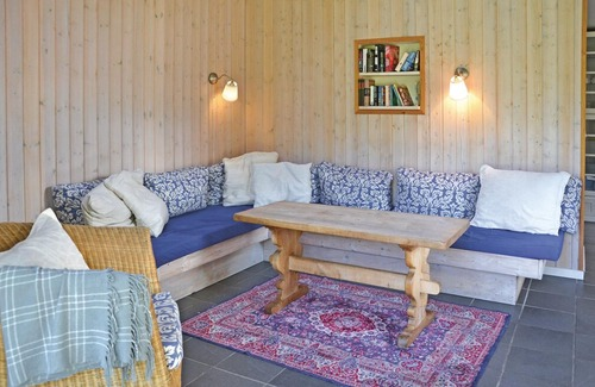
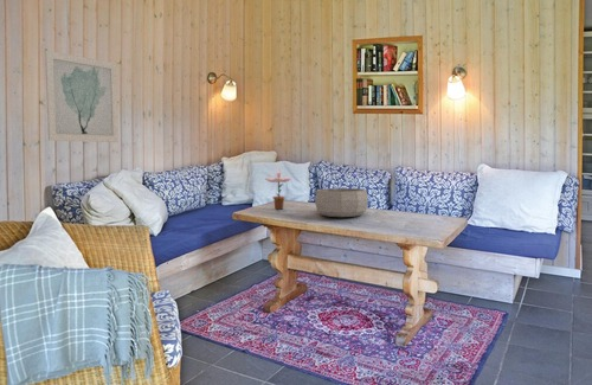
+ flower (278, 185)
+ decorative bowl (341, 201)
+ wall art (83, 100)
